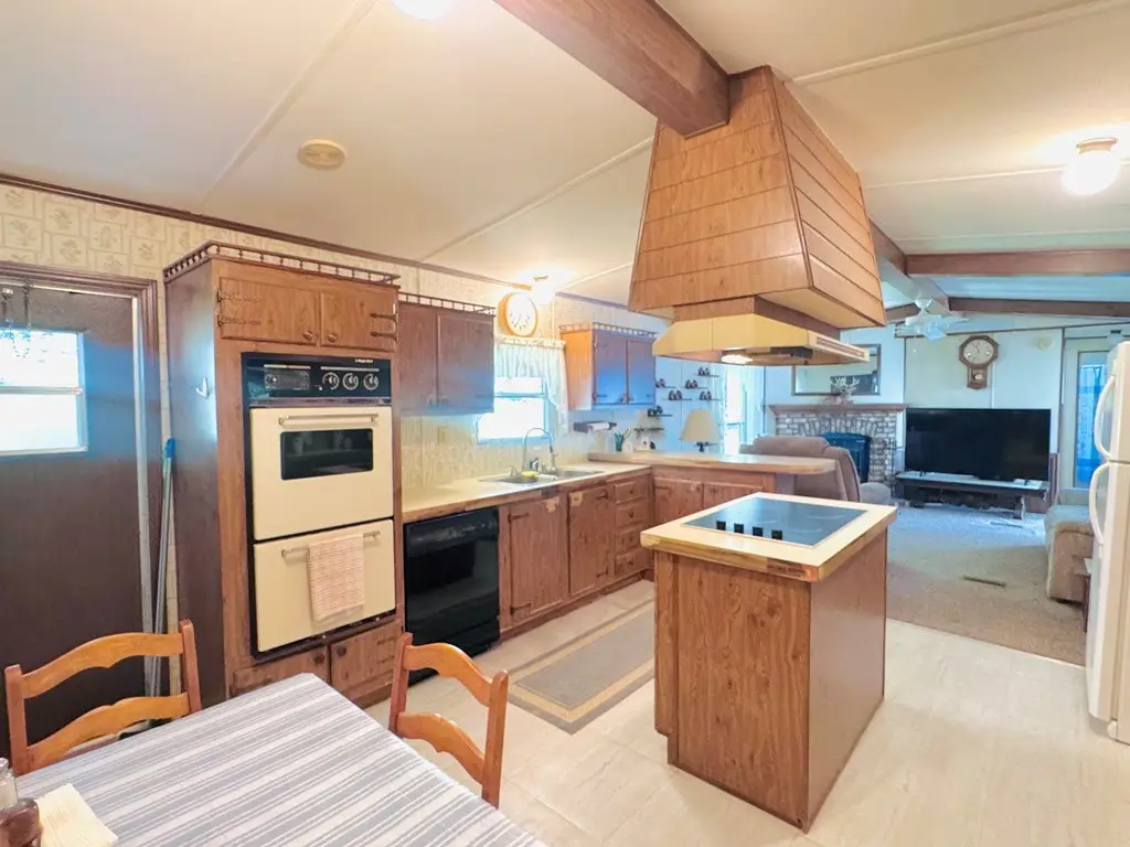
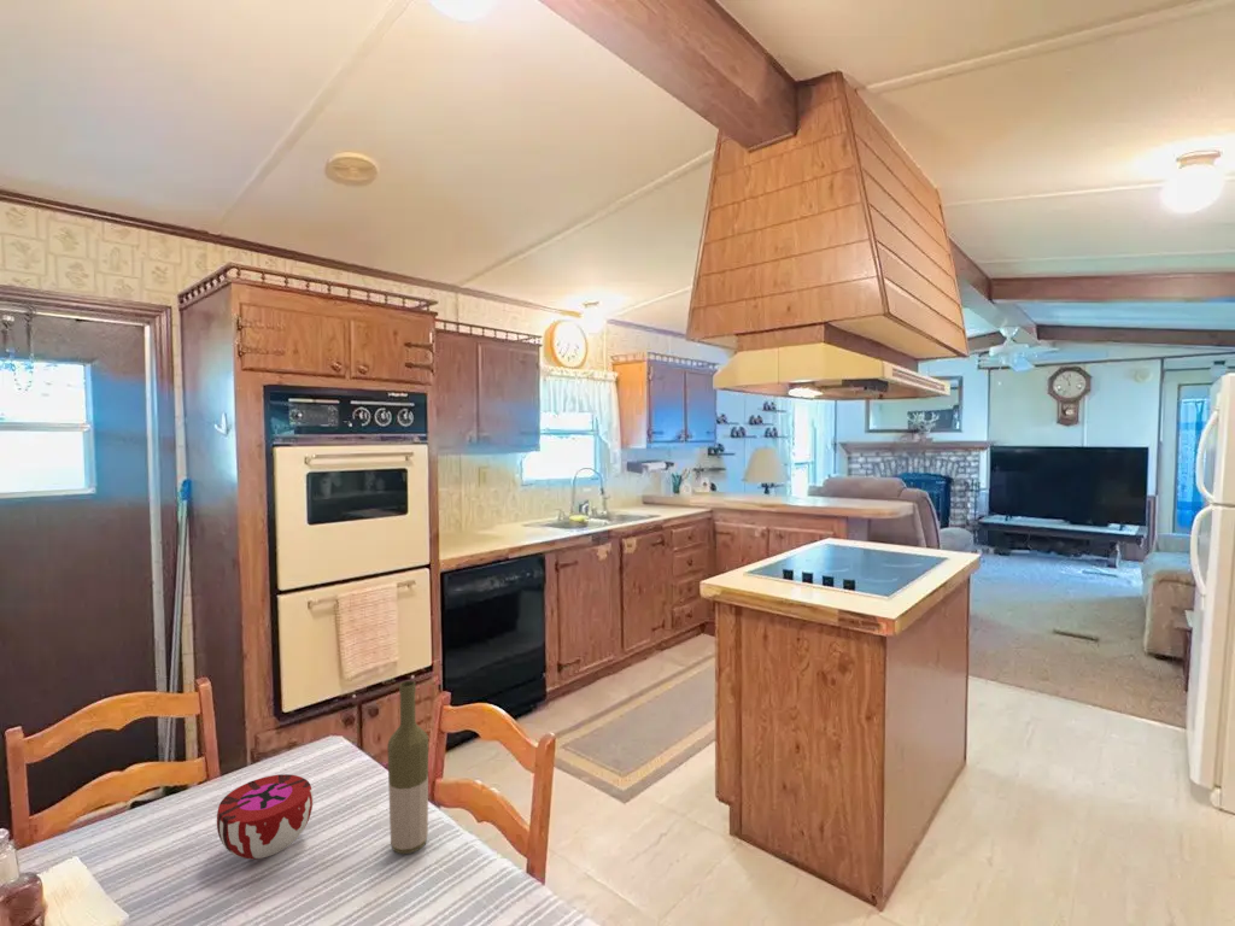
+ bottle (408, 764)
+ decorative bowl (267, 821)
